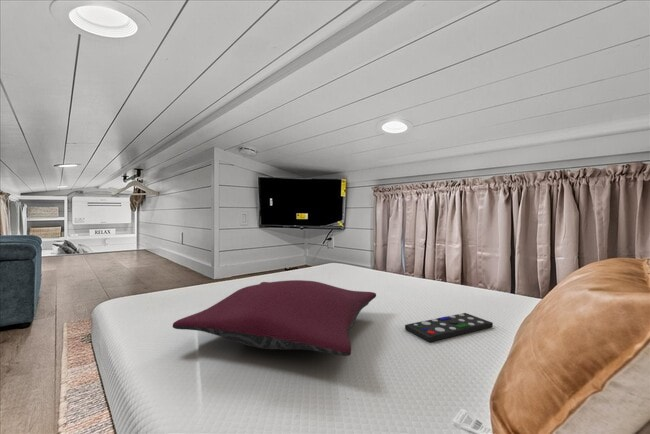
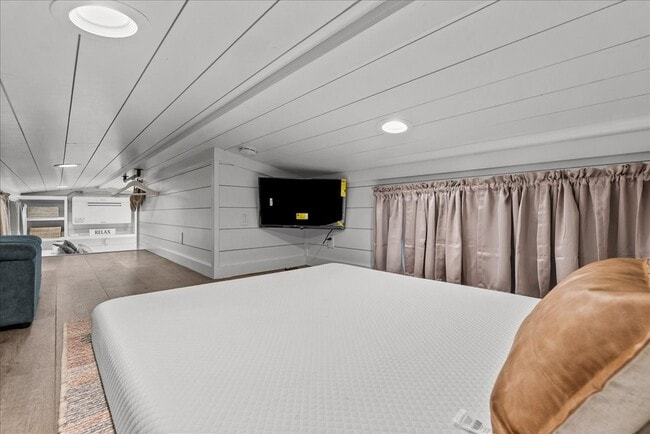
- remote control (449, 325)
- pillow (291, 307)
